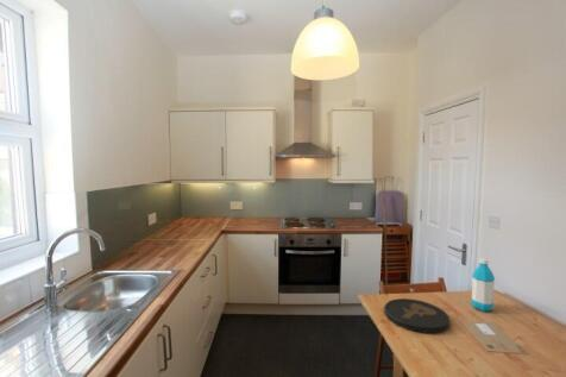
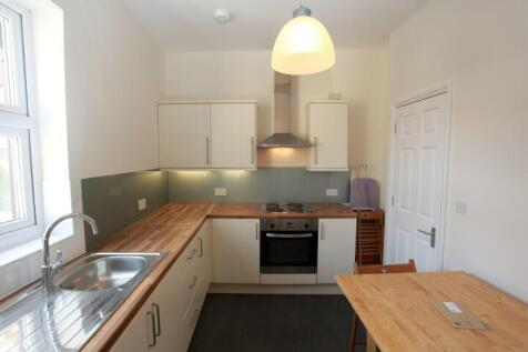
- water bottle (483, 283)
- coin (415, 314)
